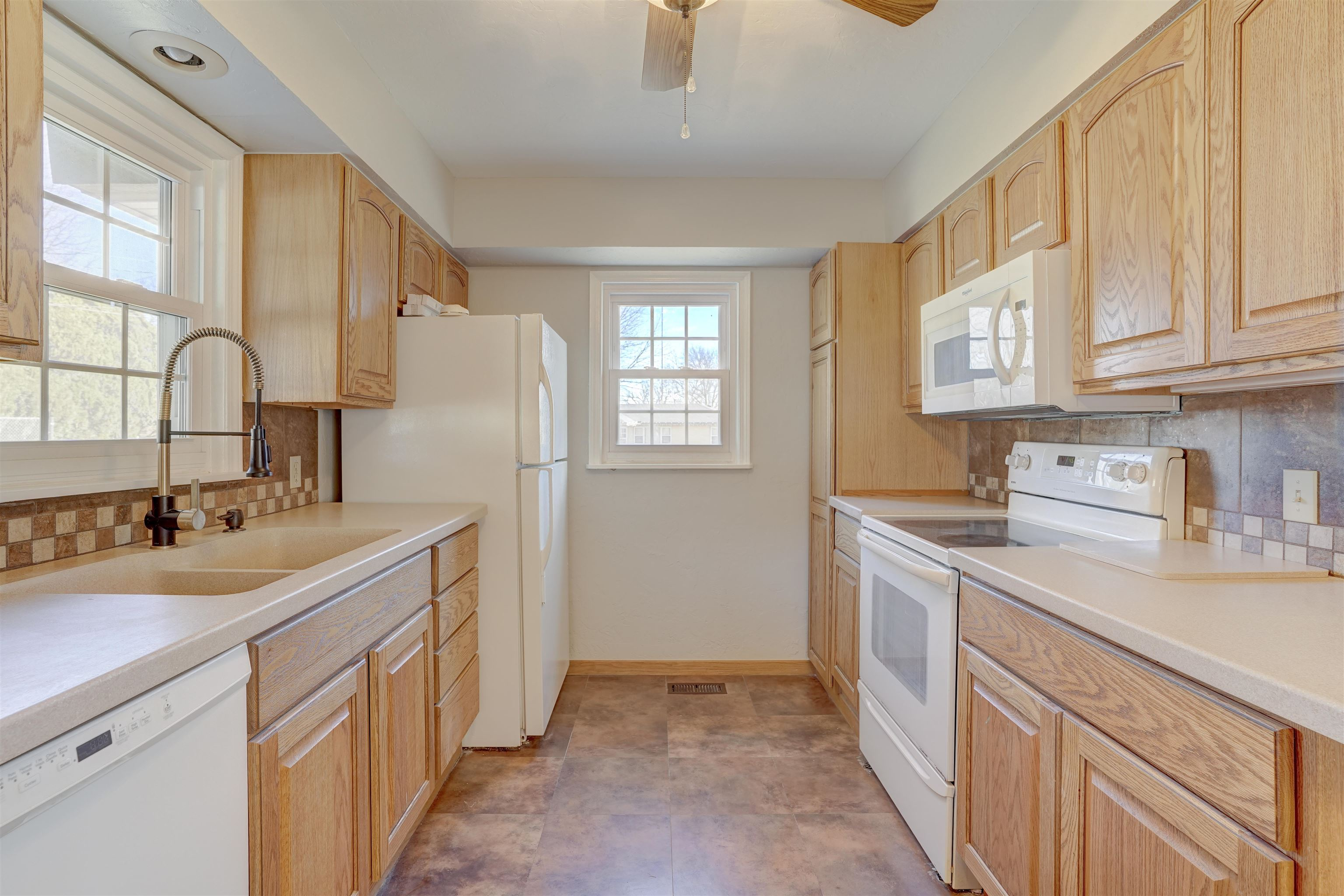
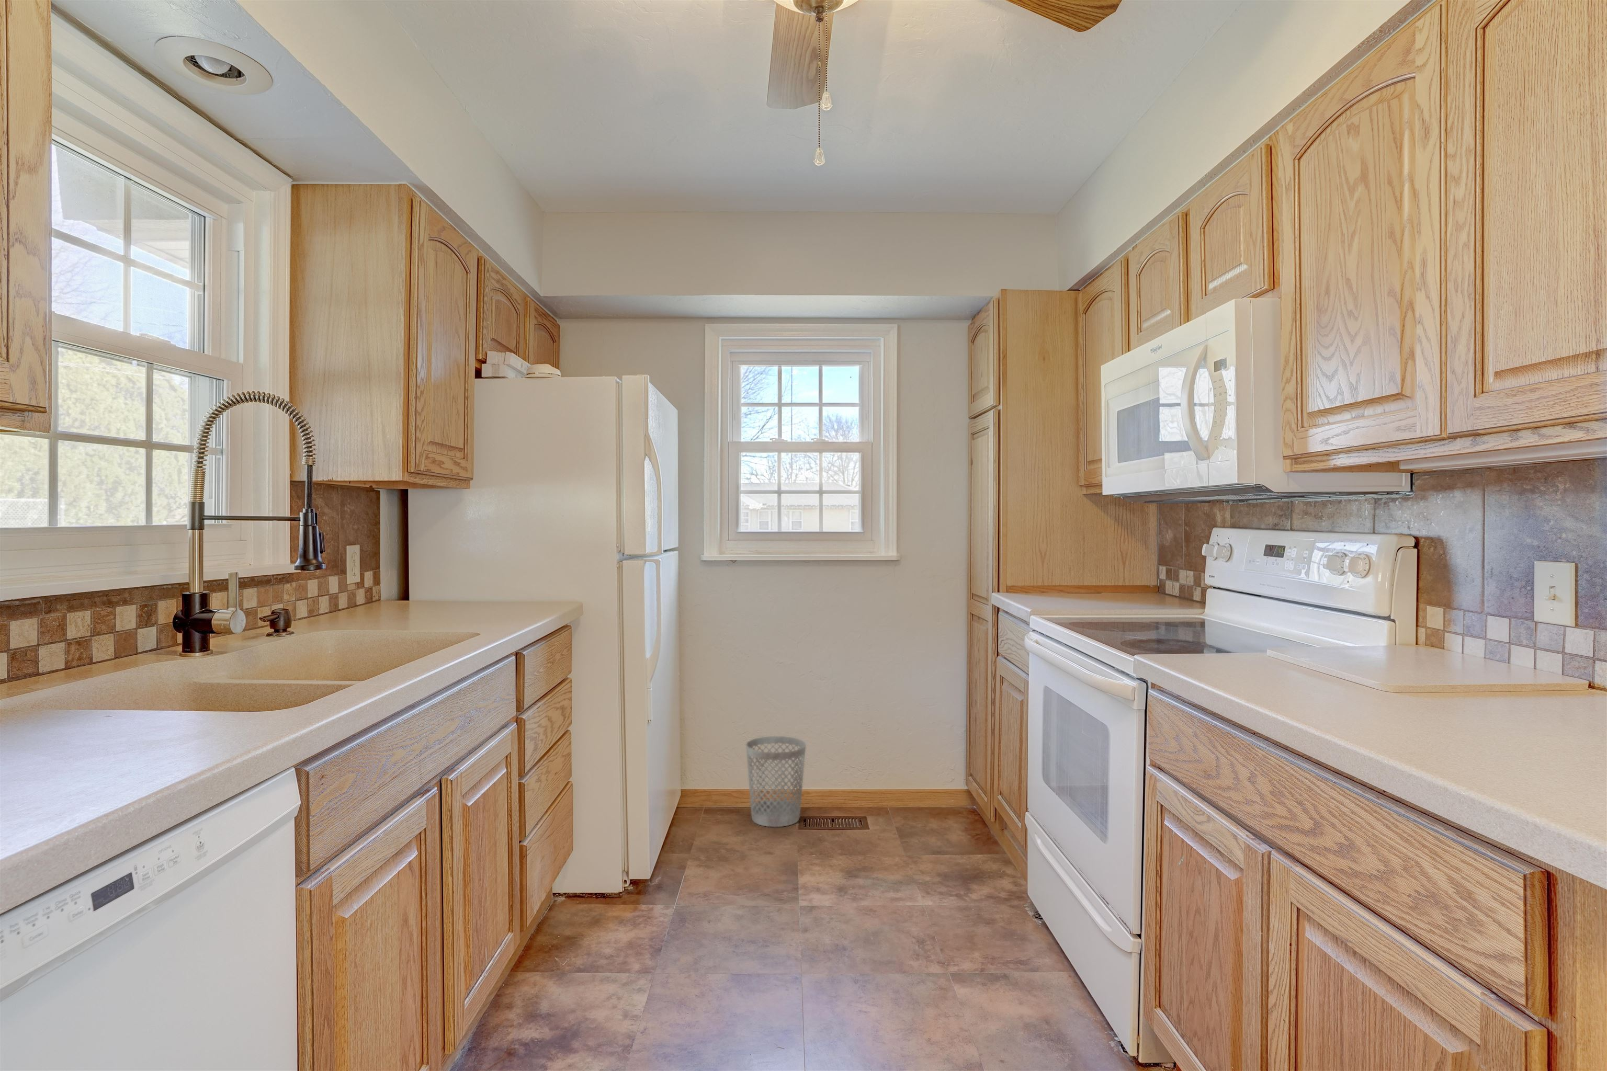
+ wastebasket (776, 781)
